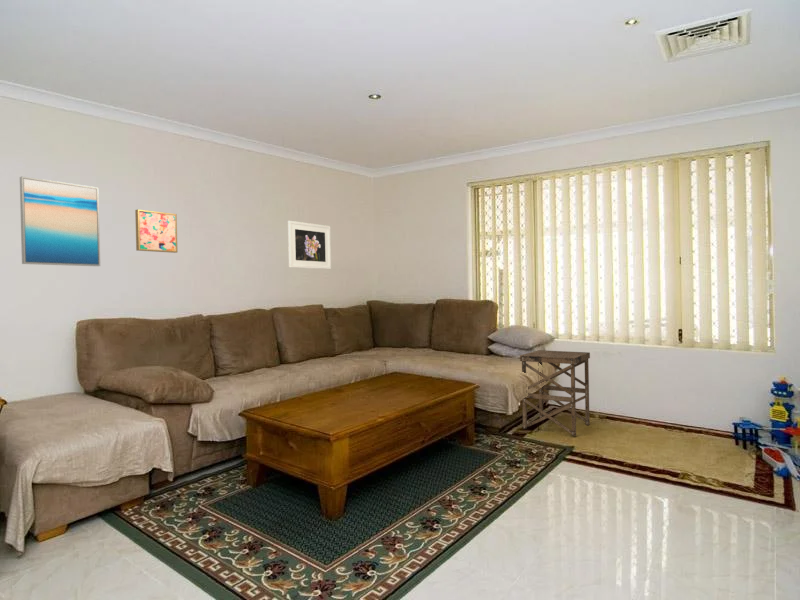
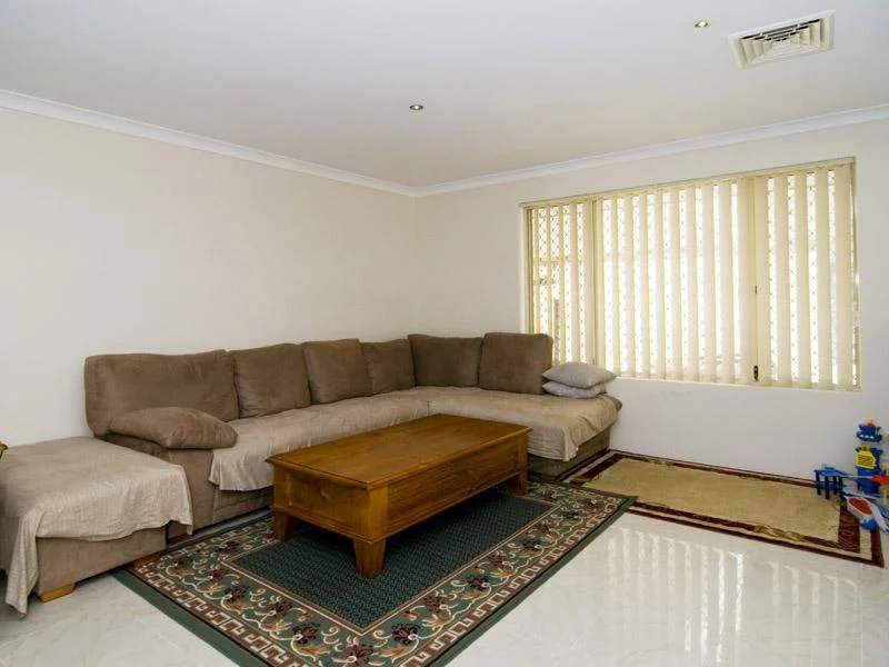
- wall art (62, 223)
- wall art (156, 231)
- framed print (310, 246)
- side table (556, 390)
